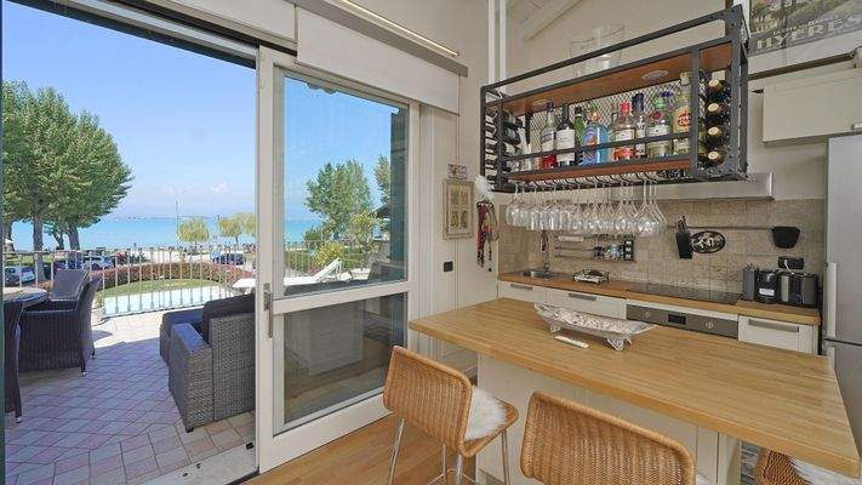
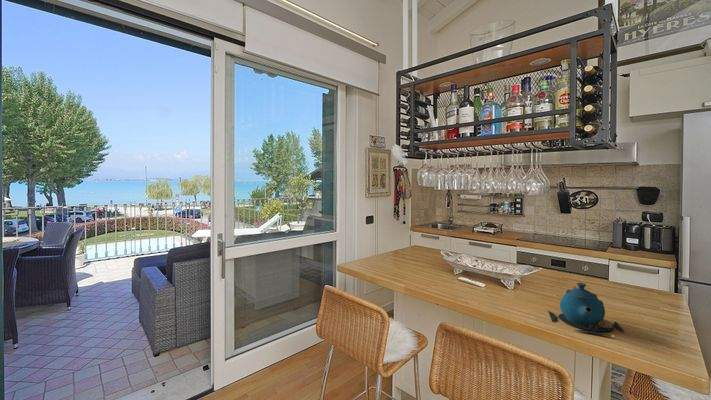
+ teapot (583, 302)
